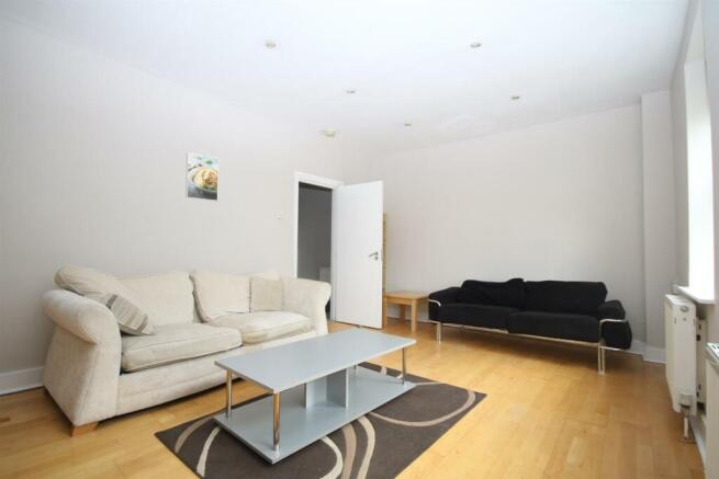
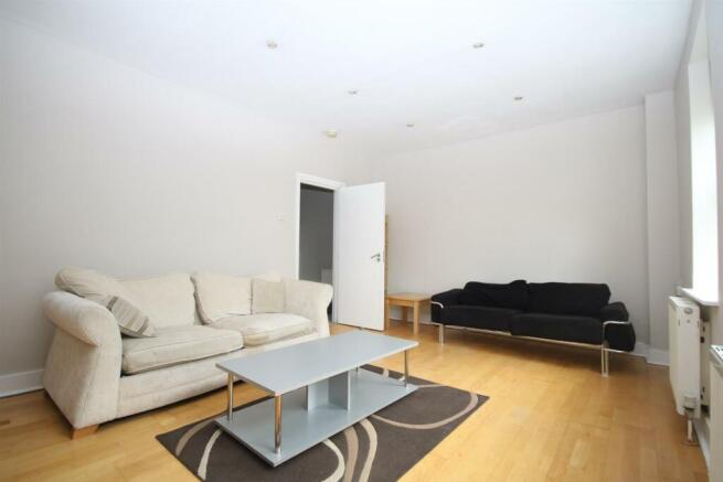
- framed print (202, 178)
